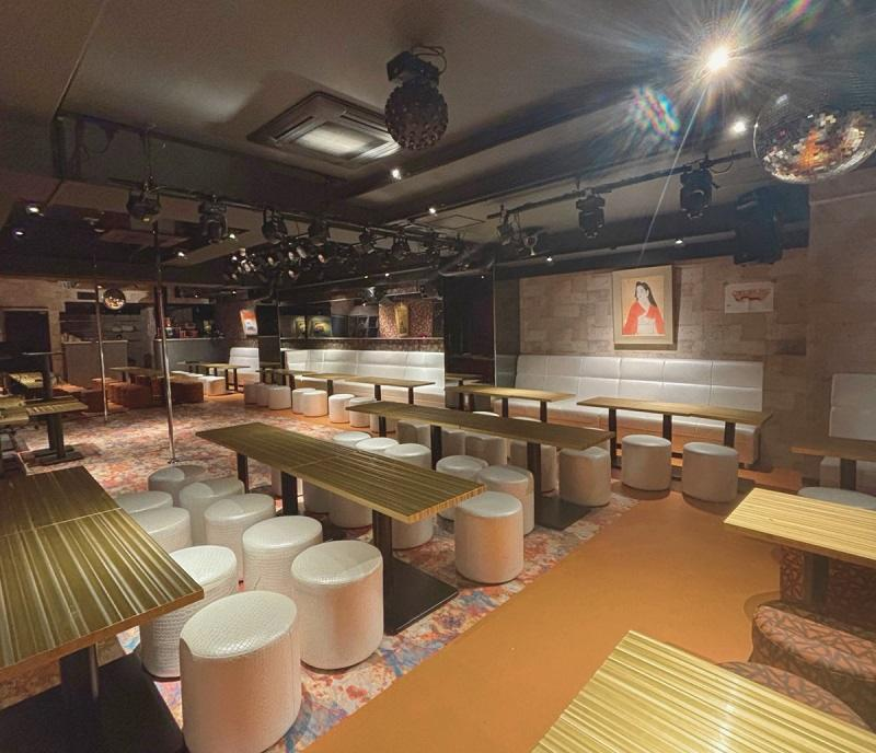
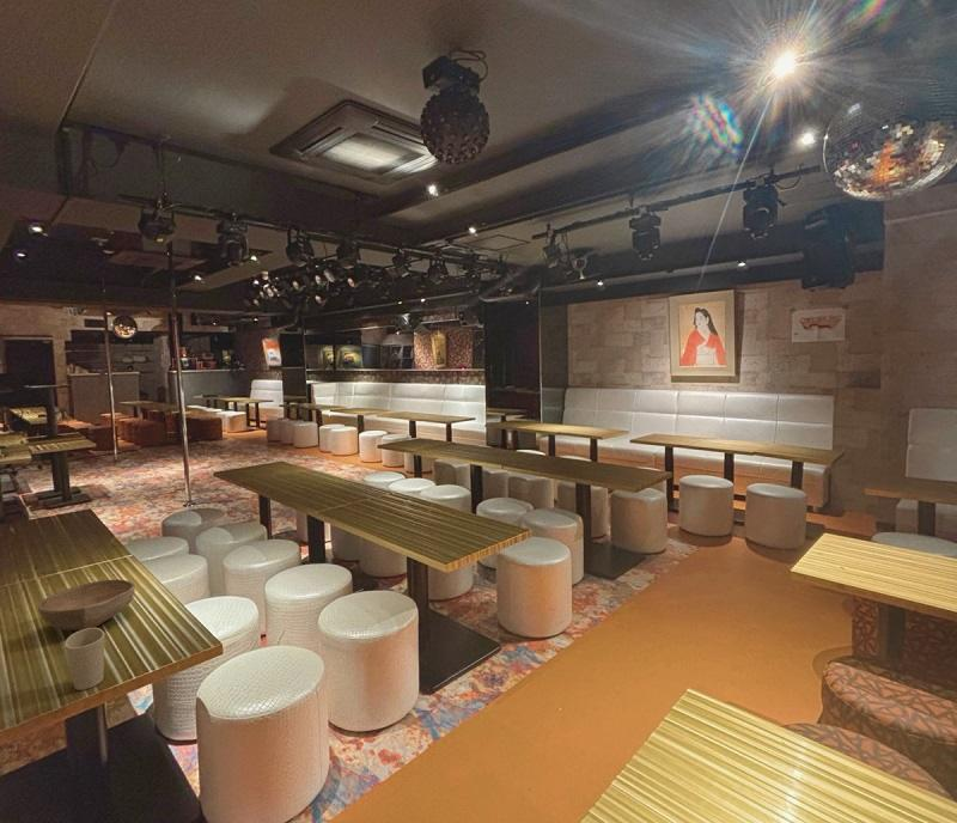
+ bowl (89, 608)
+ cup (86, 658)
